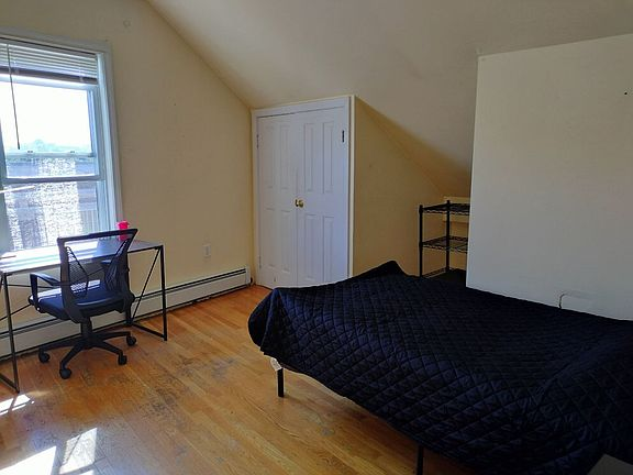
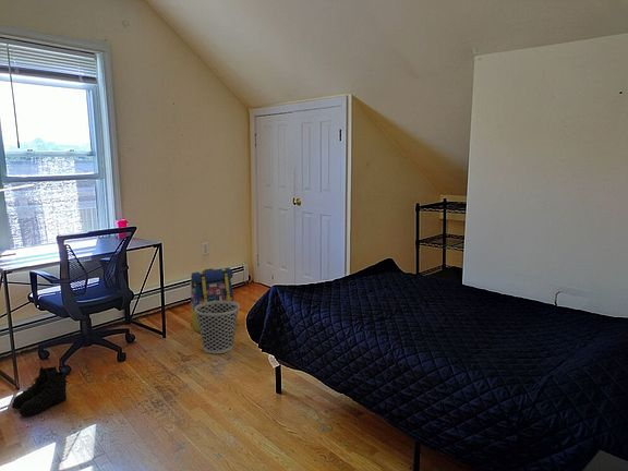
+ backpack (212, 298)
+ wastebasket (217, 327)
+ boots (39, 387)
